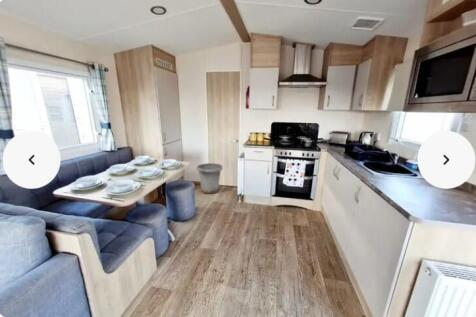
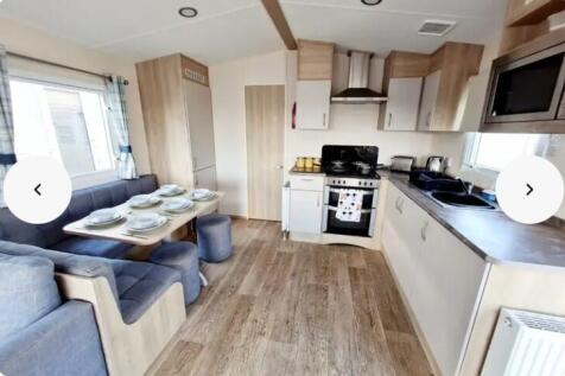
- trash can (209, 178)
